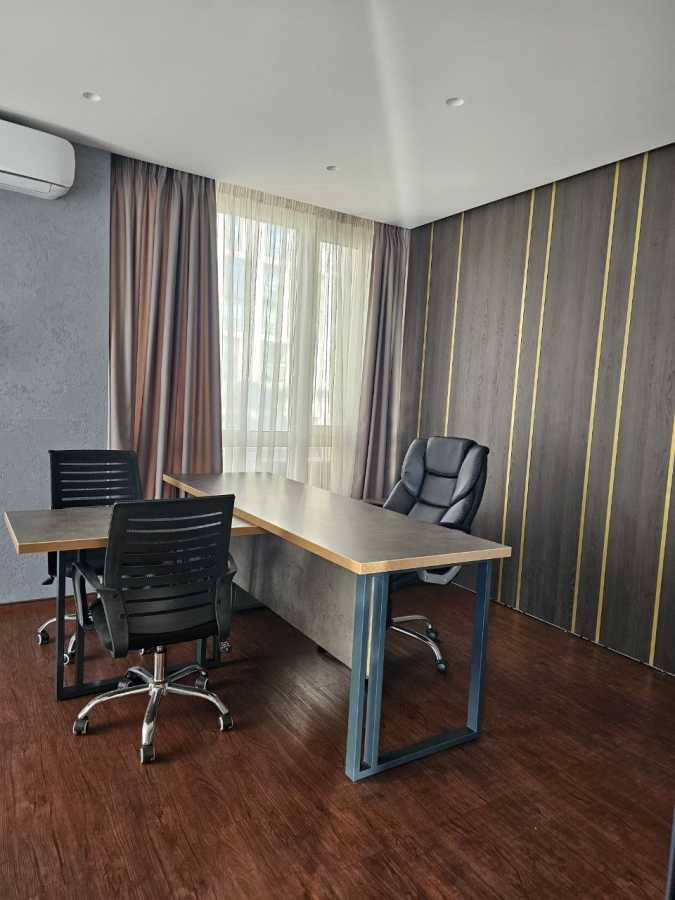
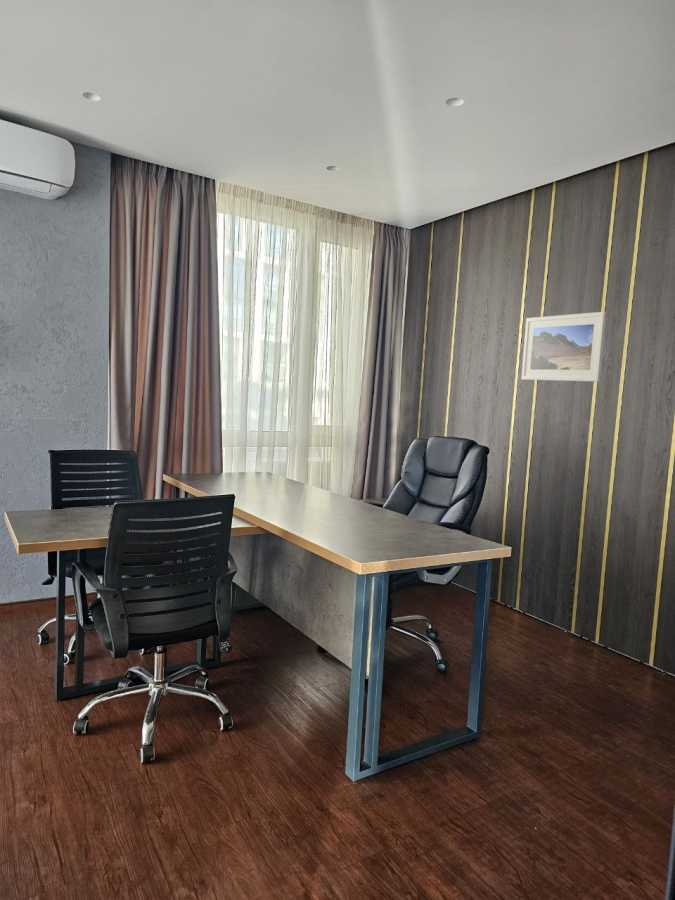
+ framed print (561, 348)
